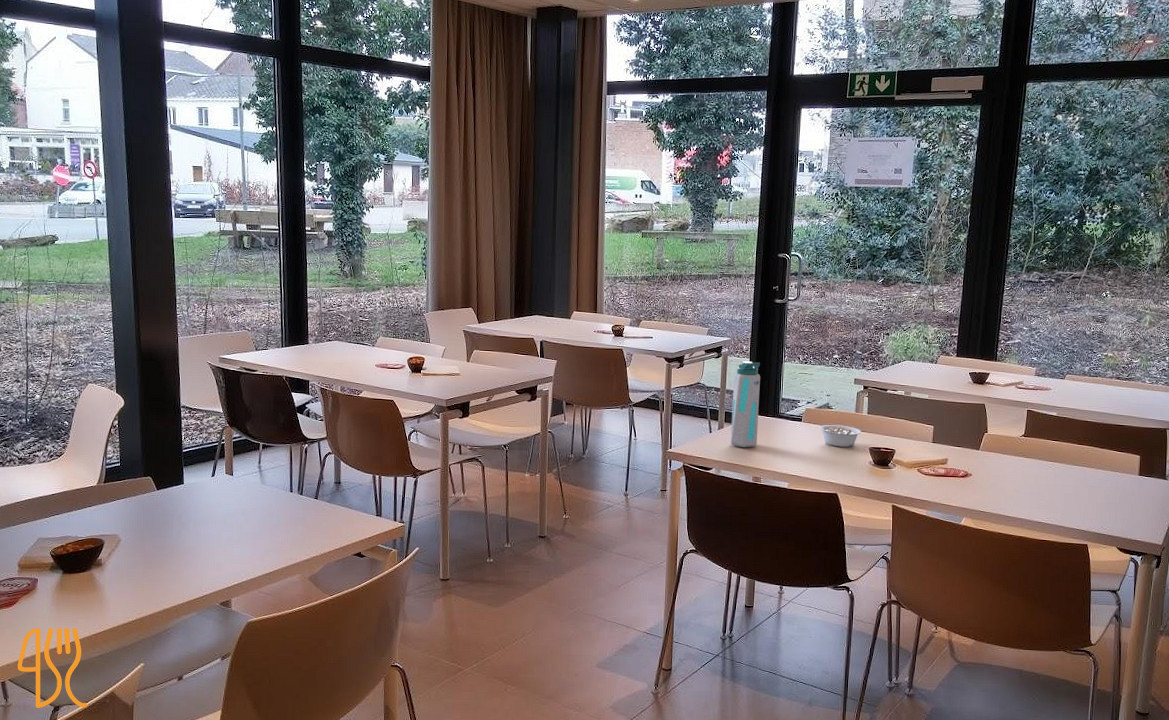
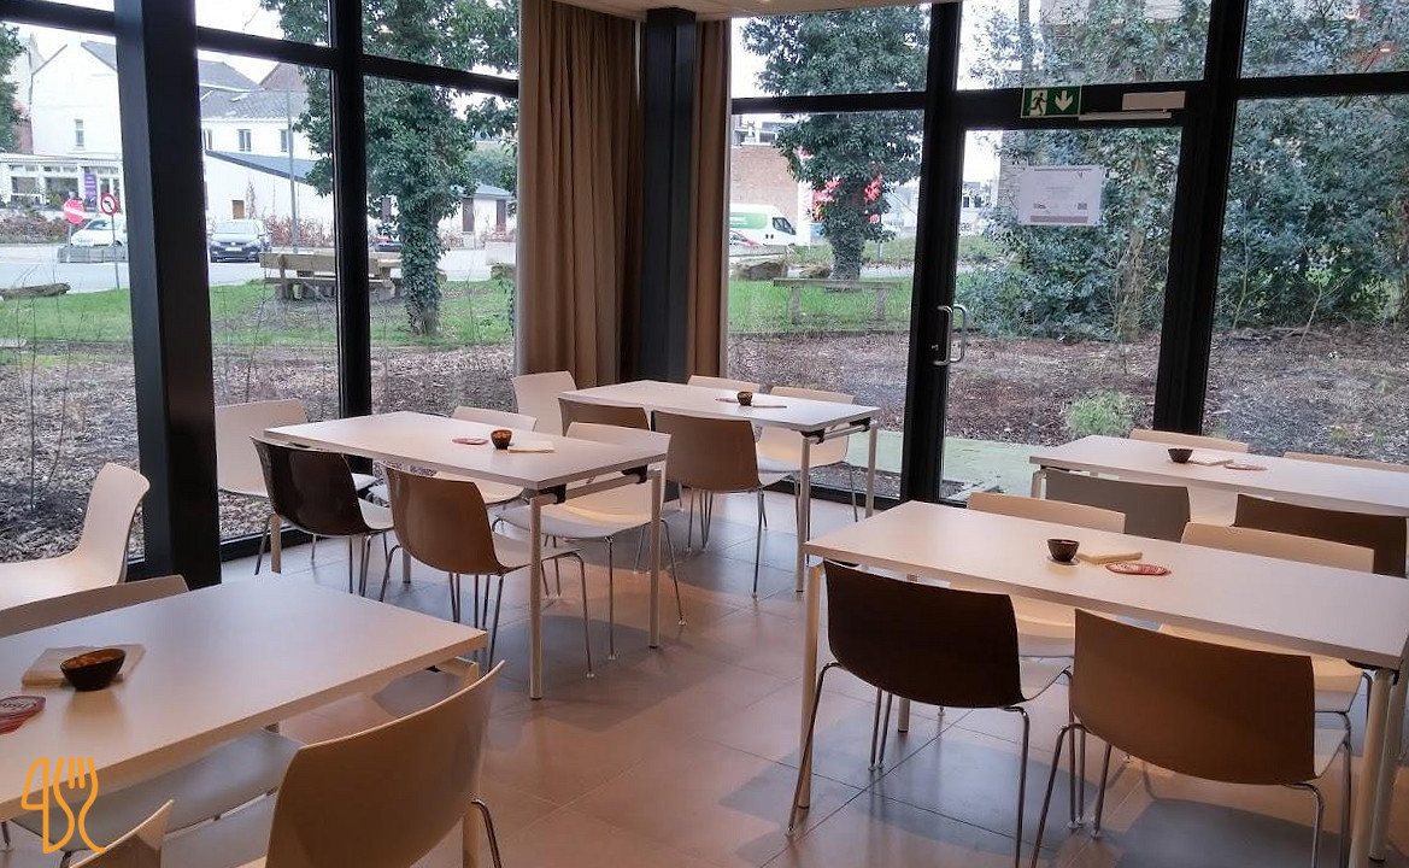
- legume (841, 435)
- water bottle (746, 403)
